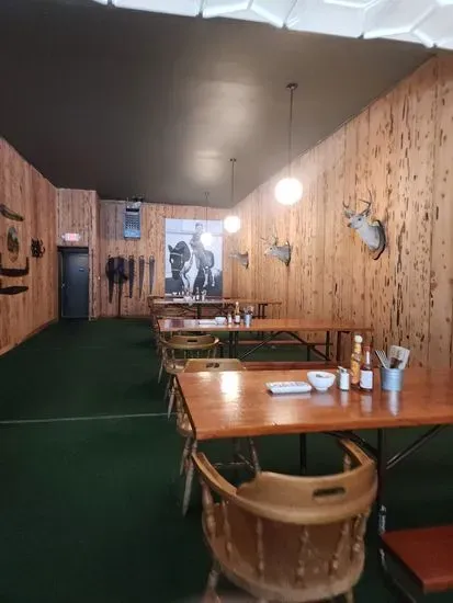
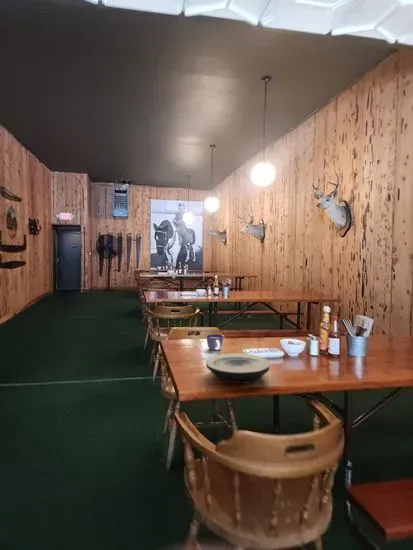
+ cup (215, 343)
+ plate (237, 369)
